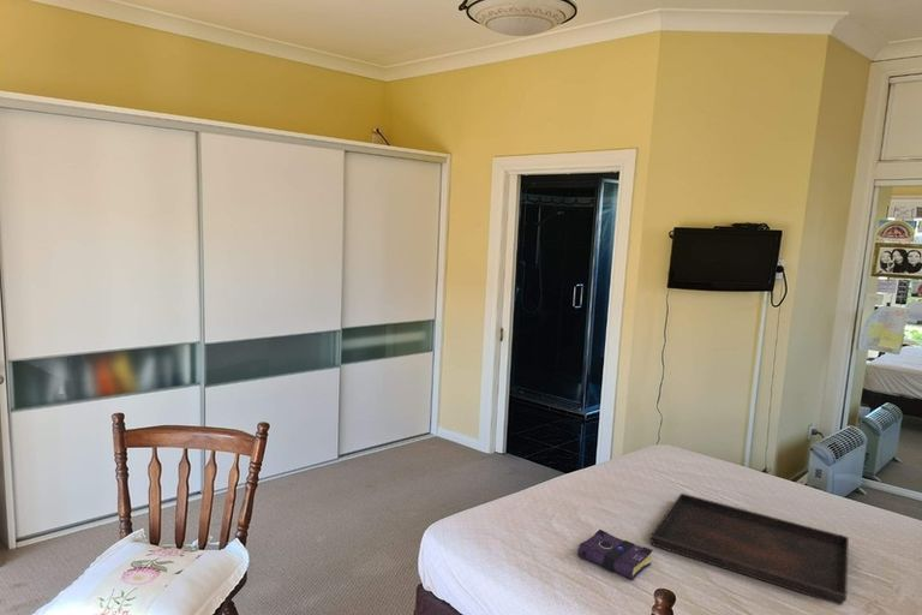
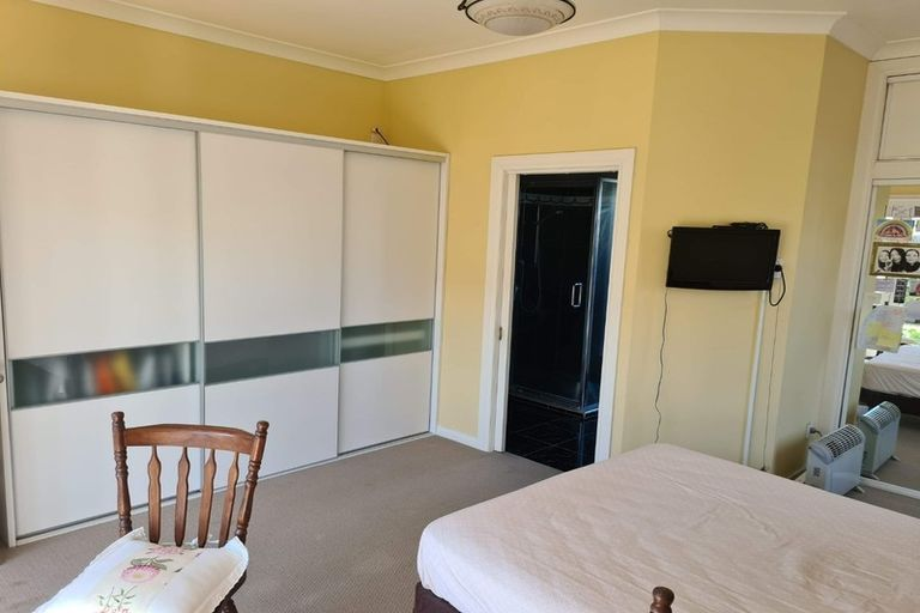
- serving tray (749, 541)
- book (613, 554)
